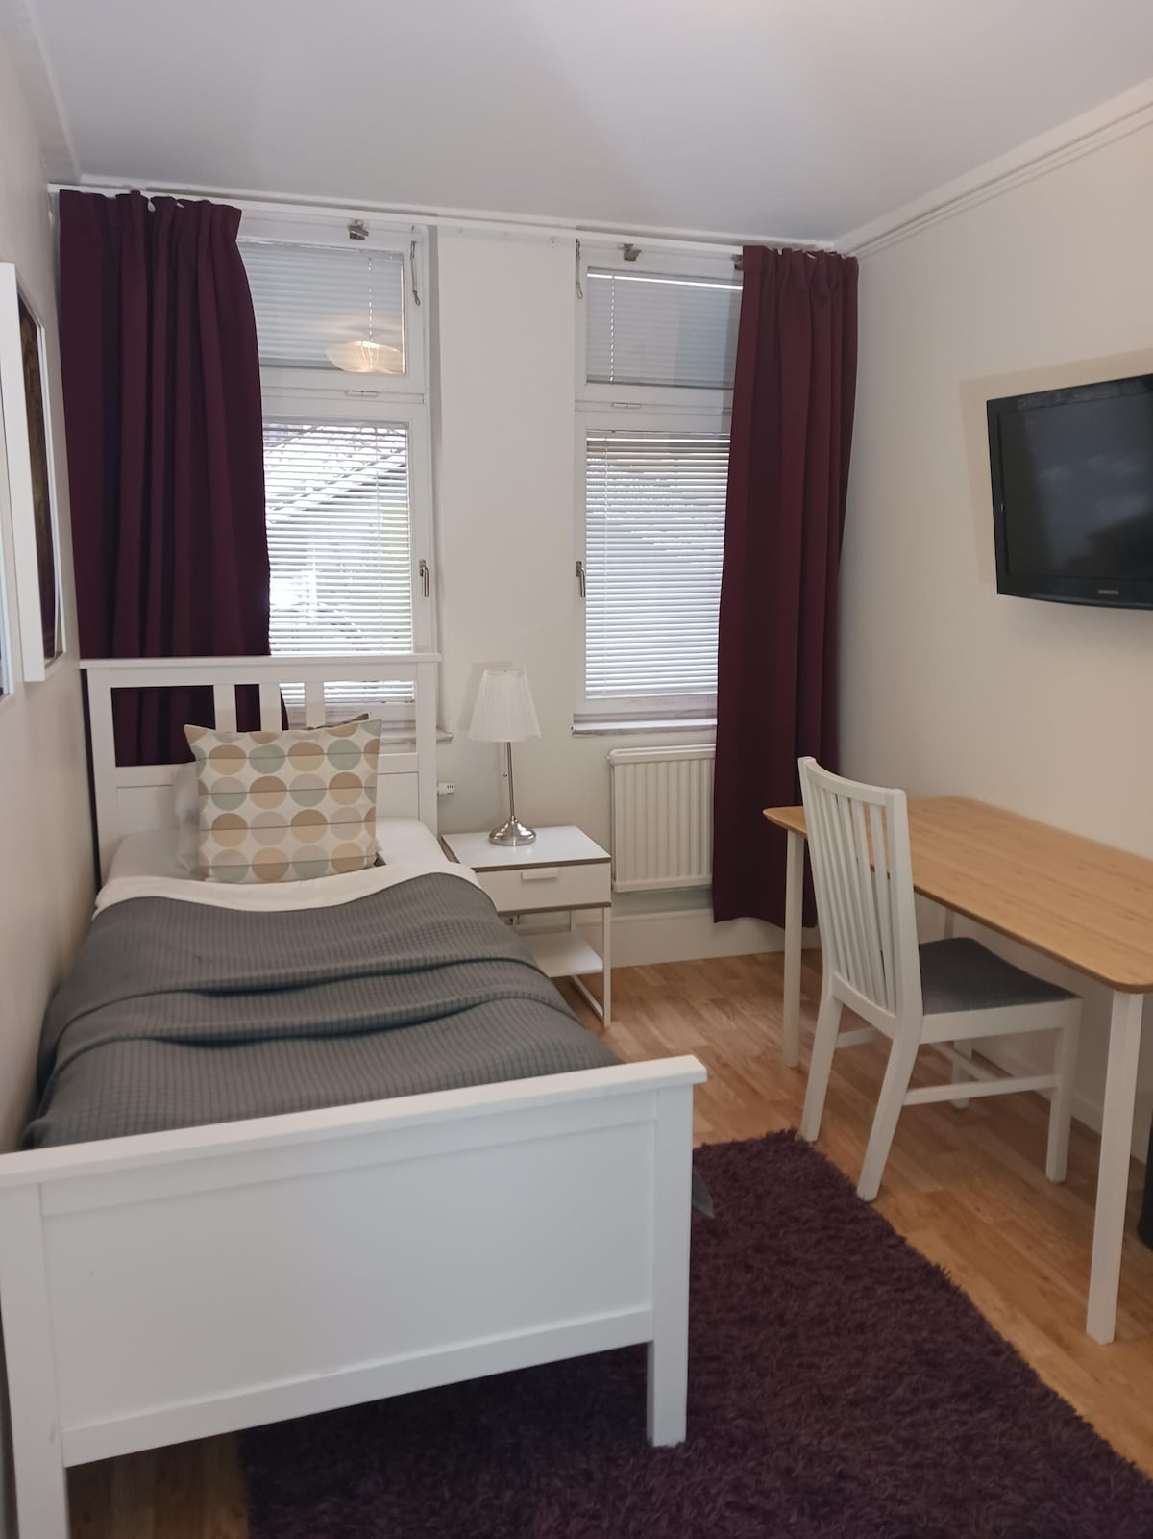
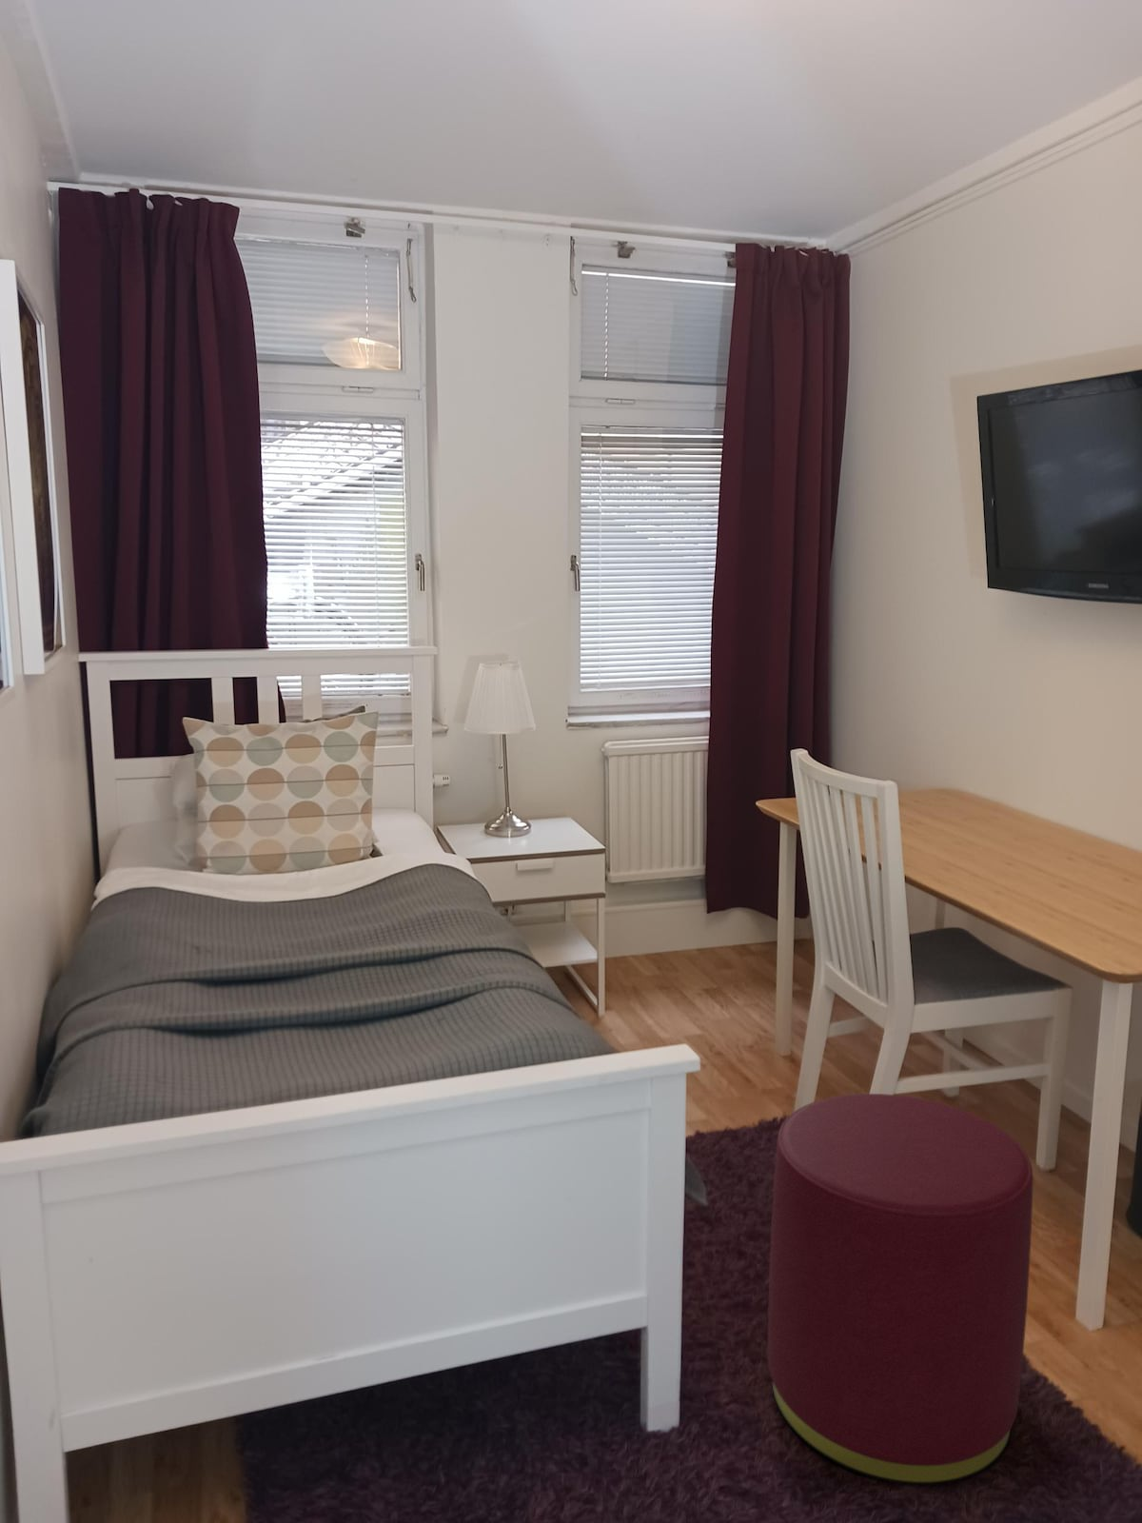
+ stool (895, 1271)
